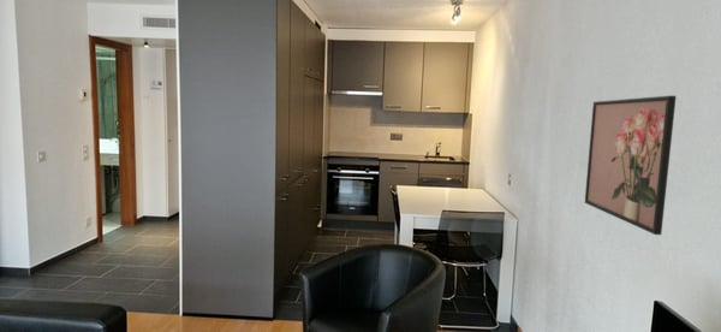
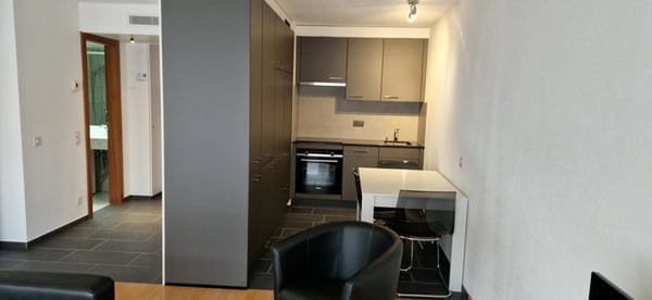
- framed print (621, 158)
